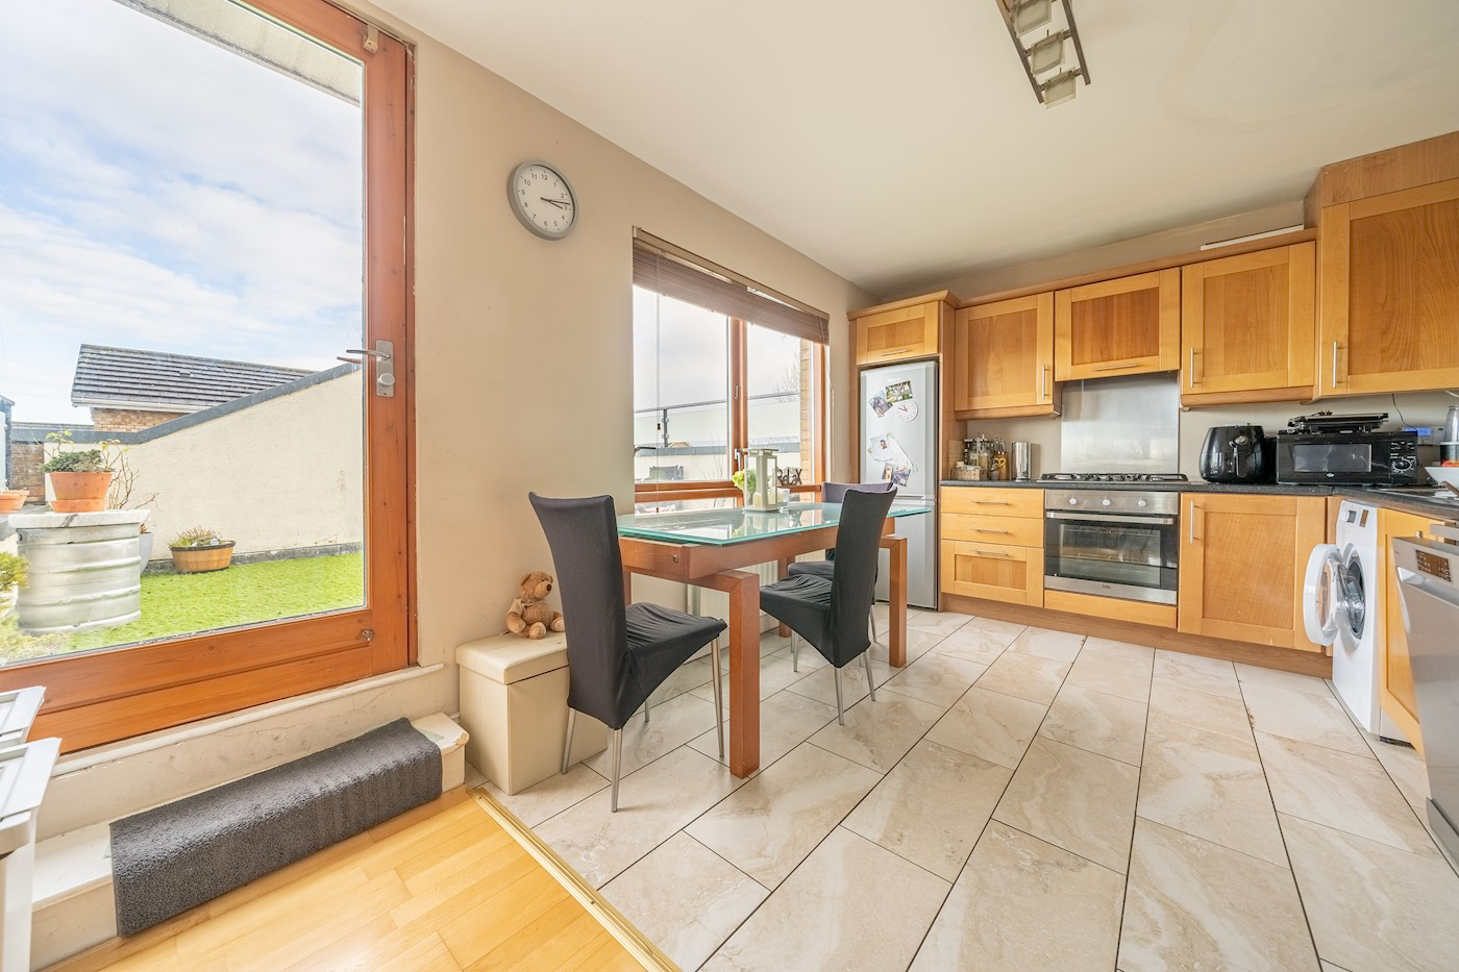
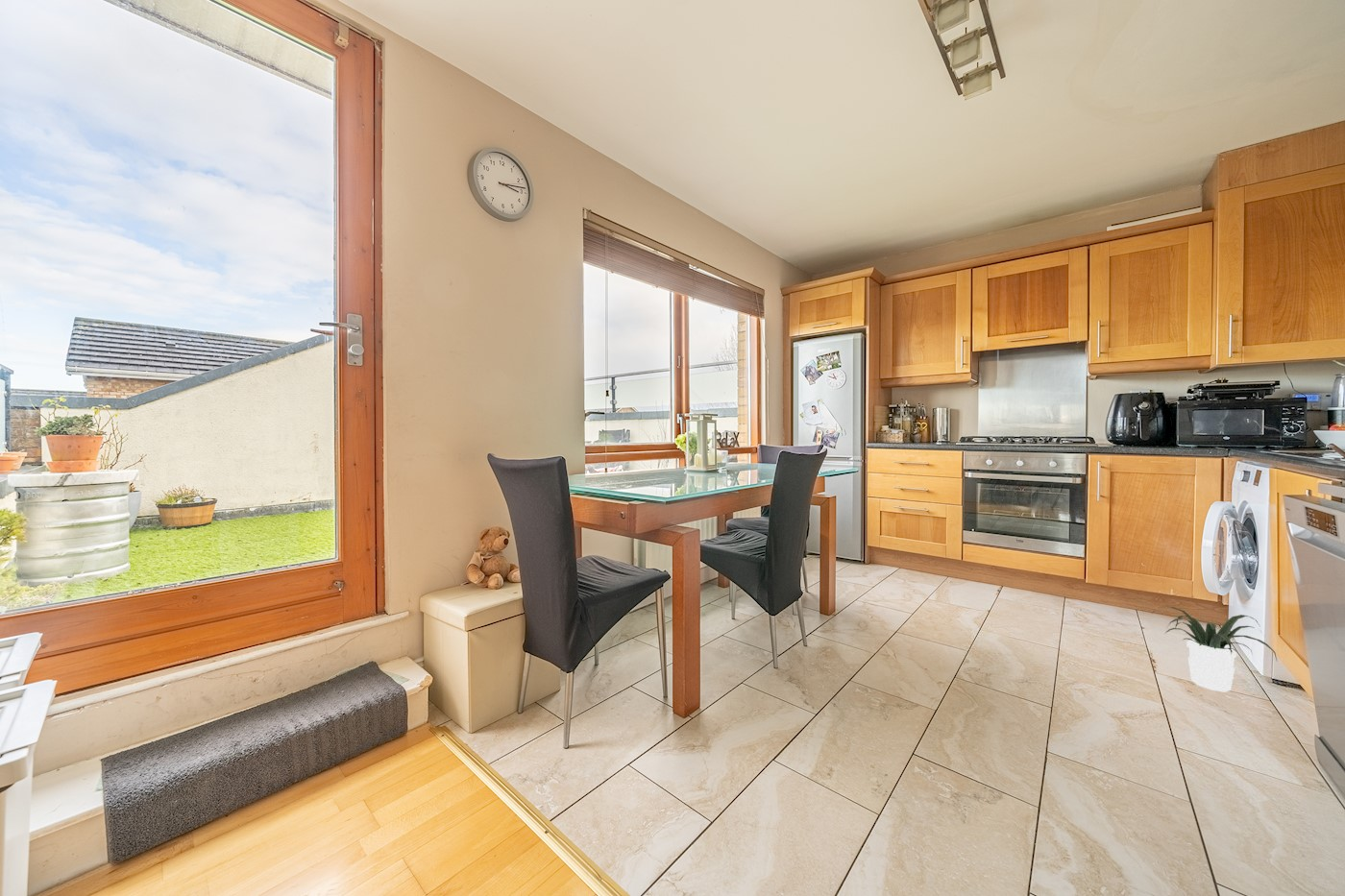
+ potted plant (1213, 649)
